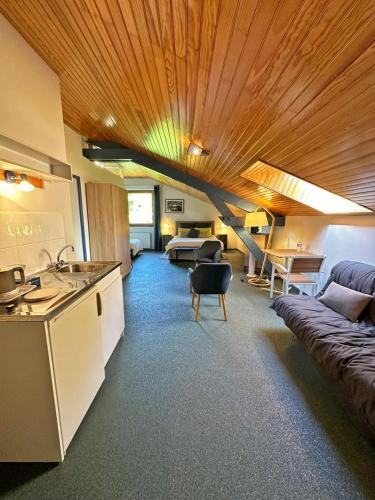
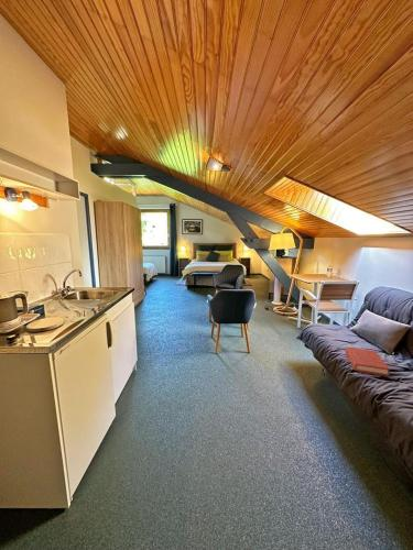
+ hardback book (365, 360)
